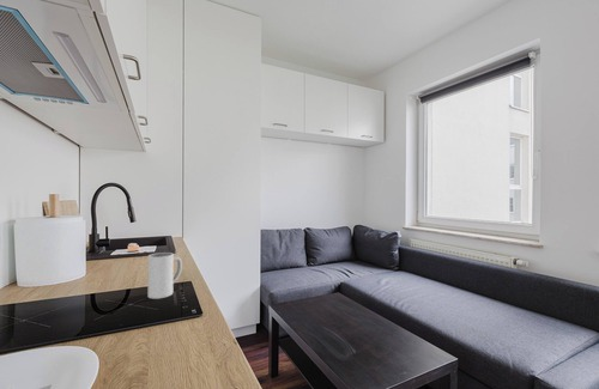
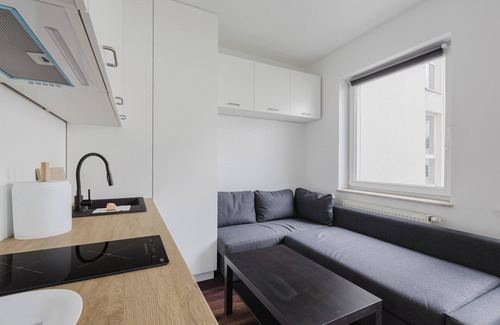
- mug (165, 273)
